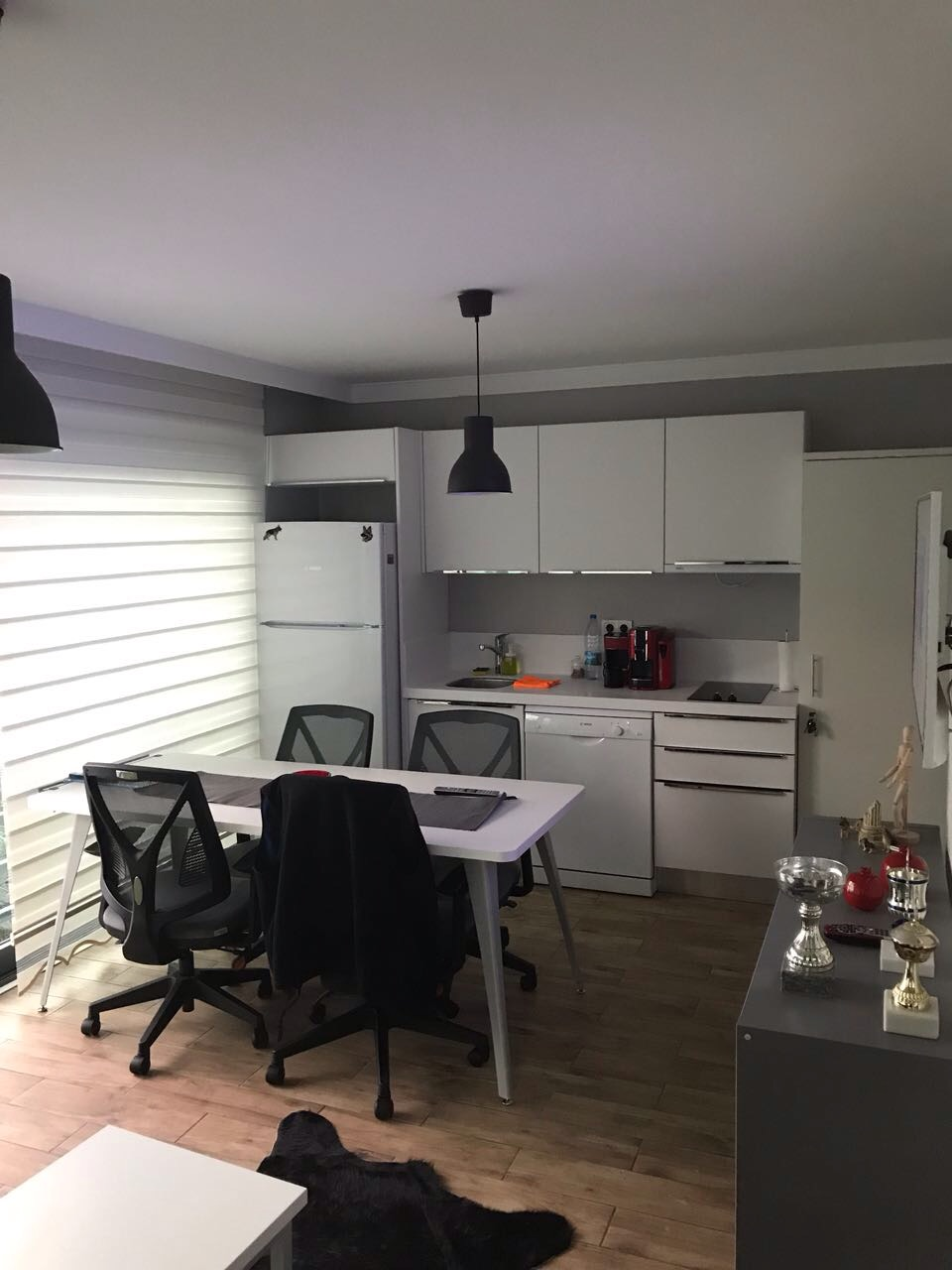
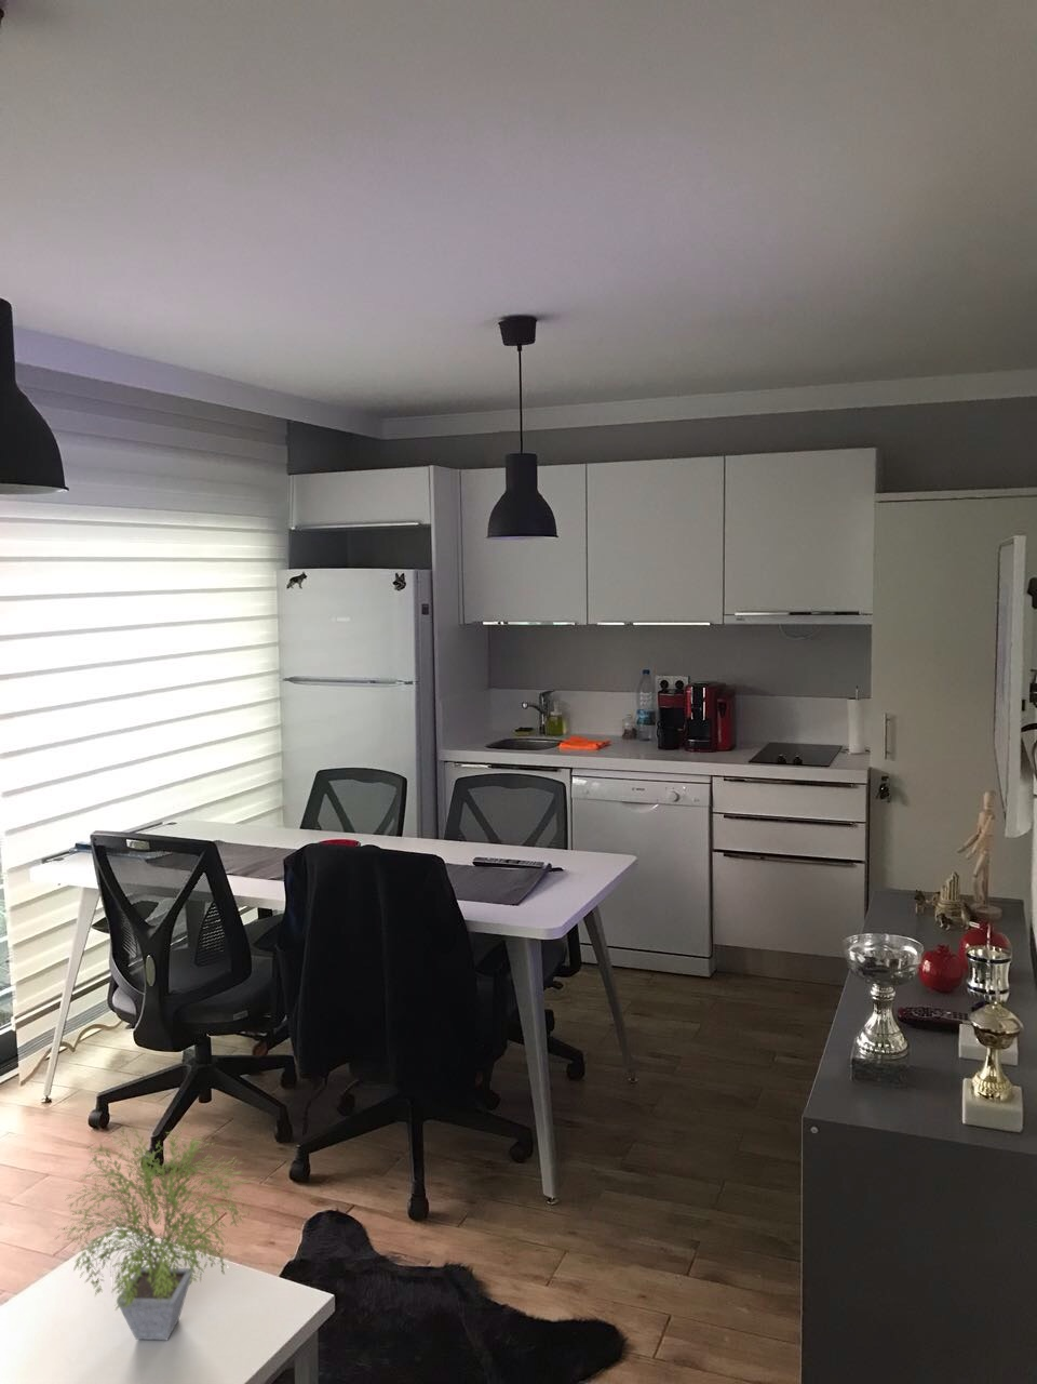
+ potted plant (164, 1230)
